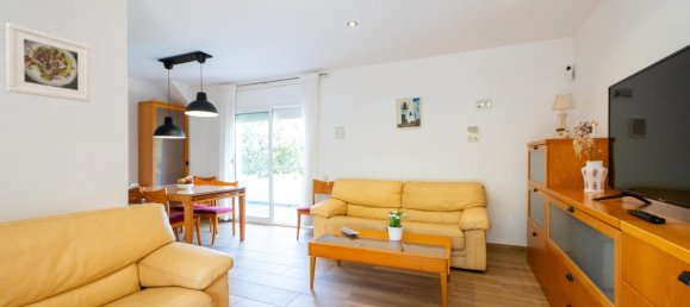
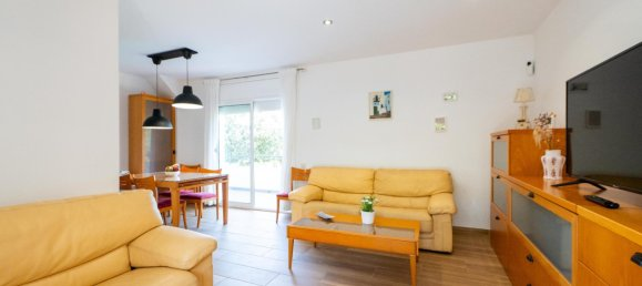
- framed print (51, 65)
